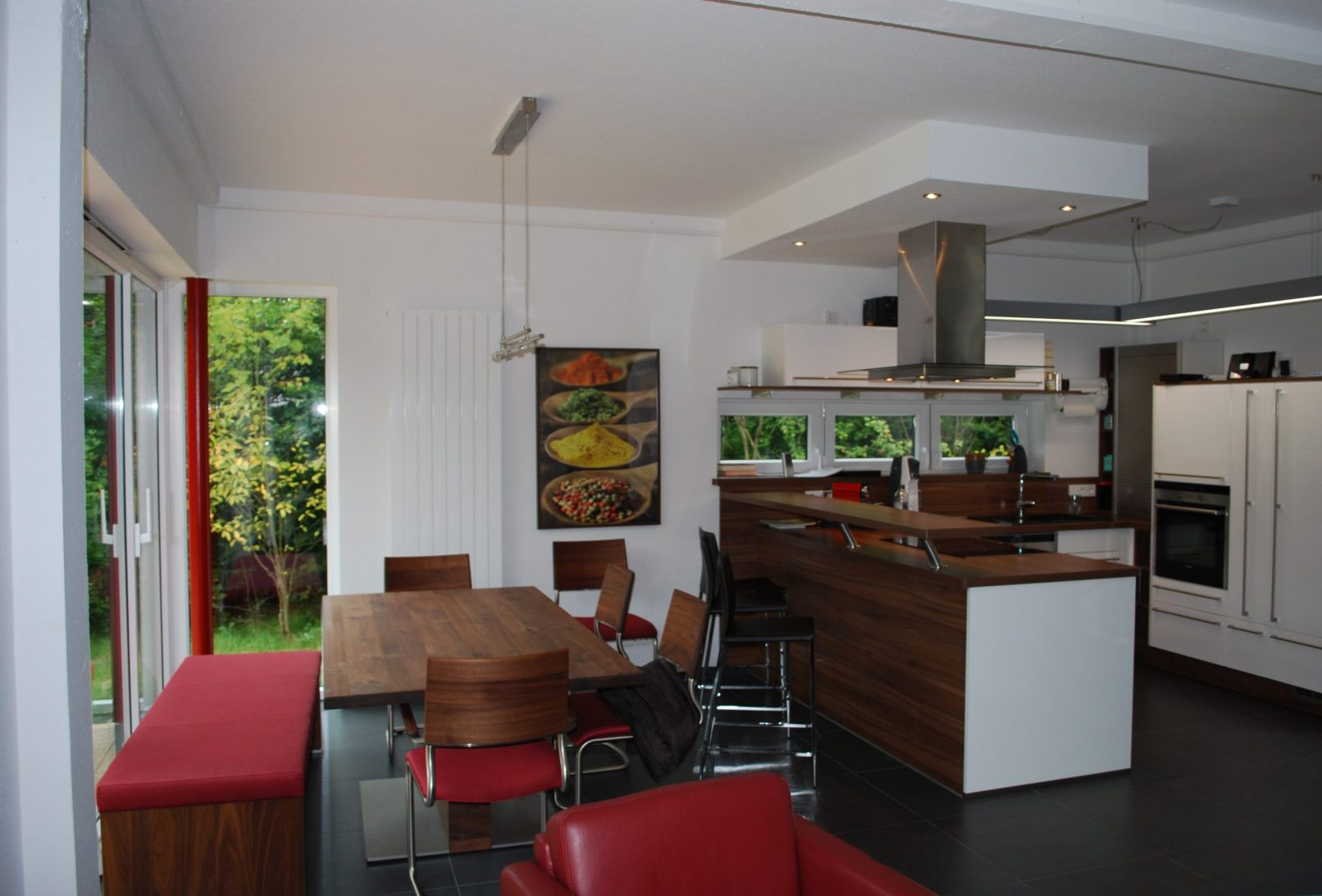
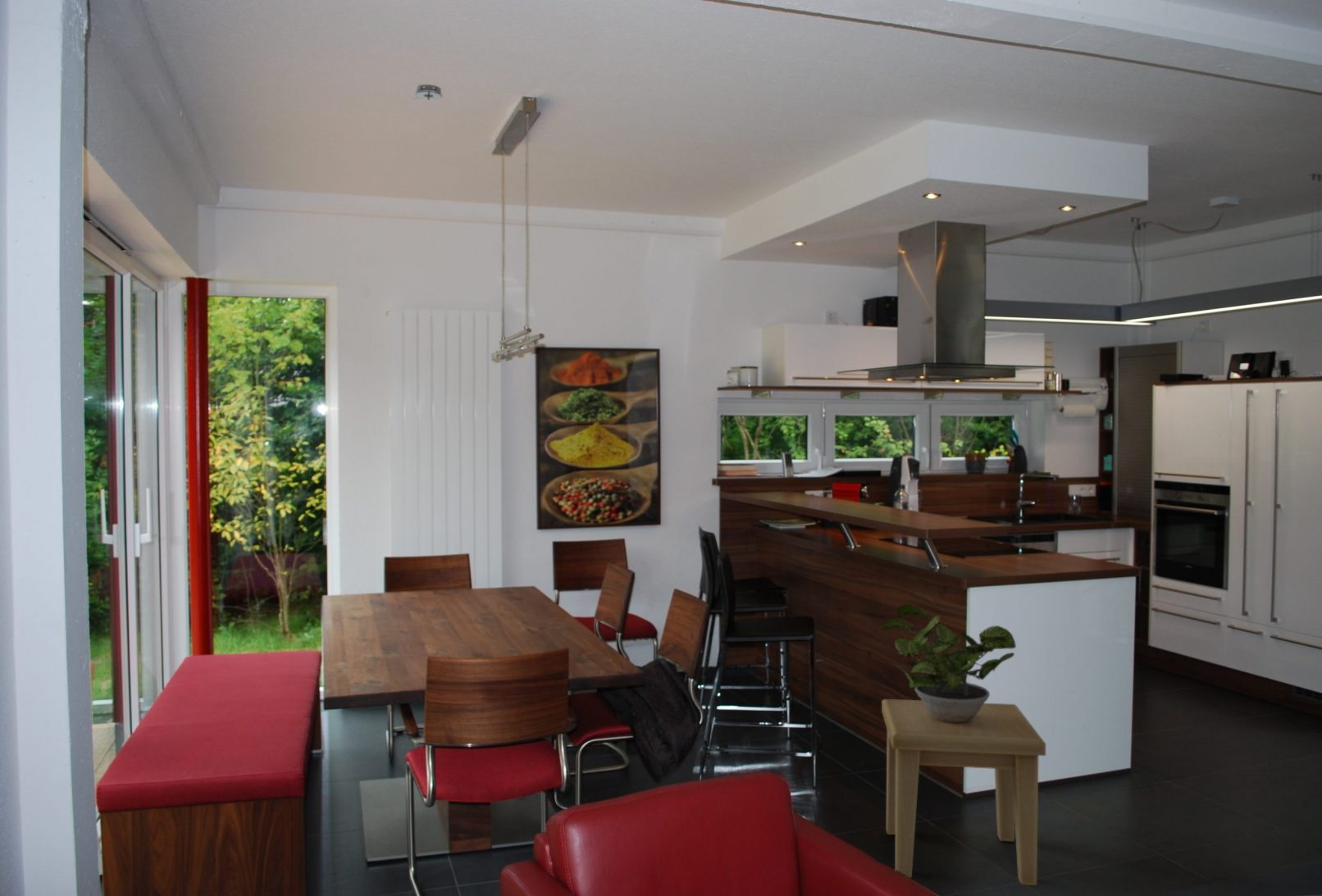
+ potted plant (946, 661)
+ smoke detector (427, 92)
+ side table (957, 766)
